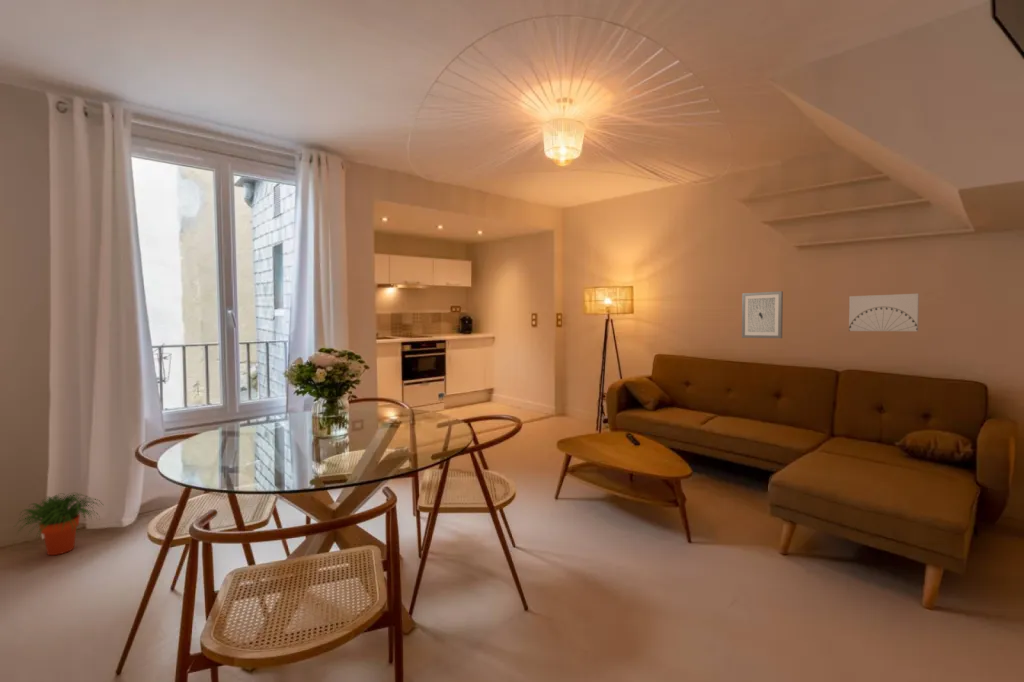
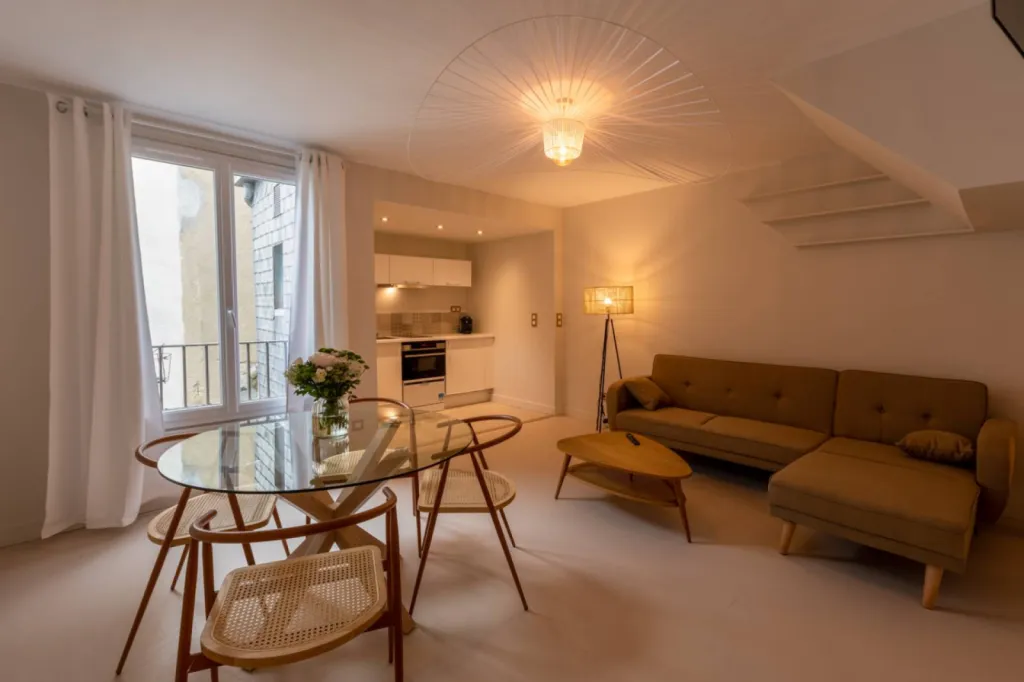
- wall art (882, 313)
- wall art (761, 315)
- potted plant (59, 523)
